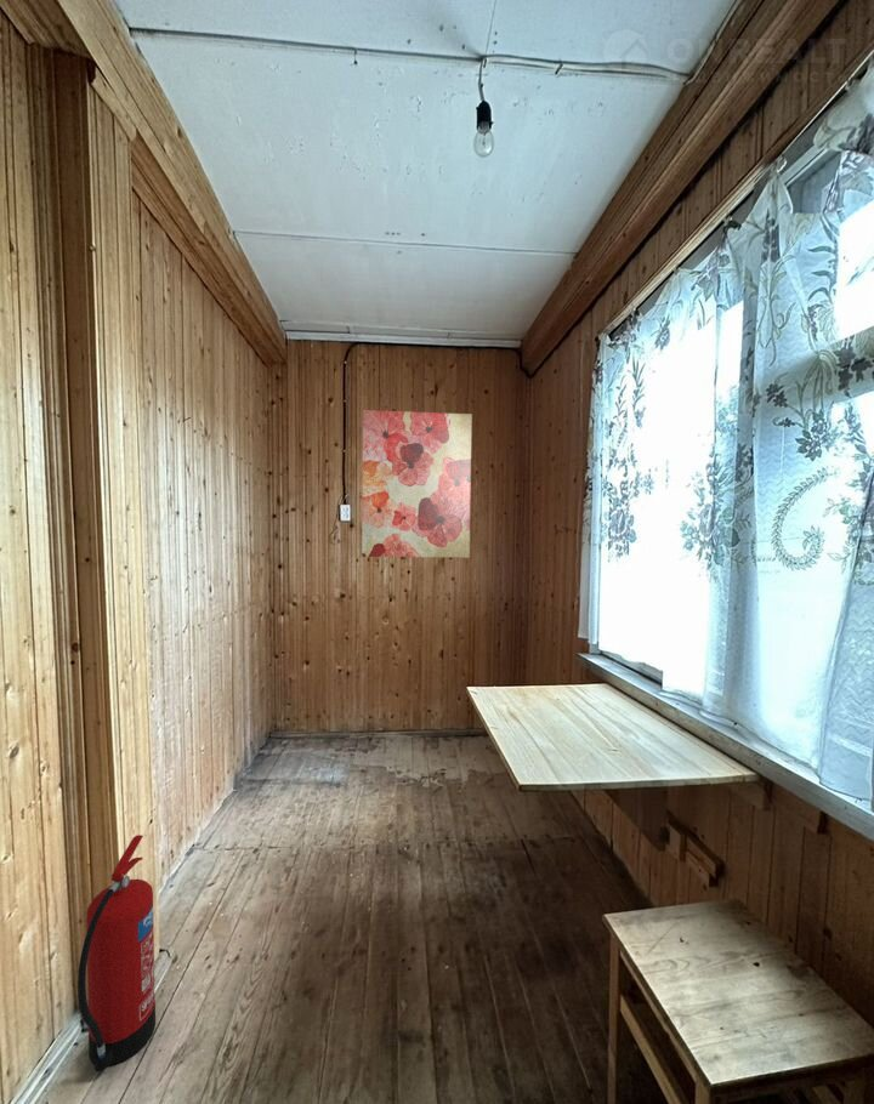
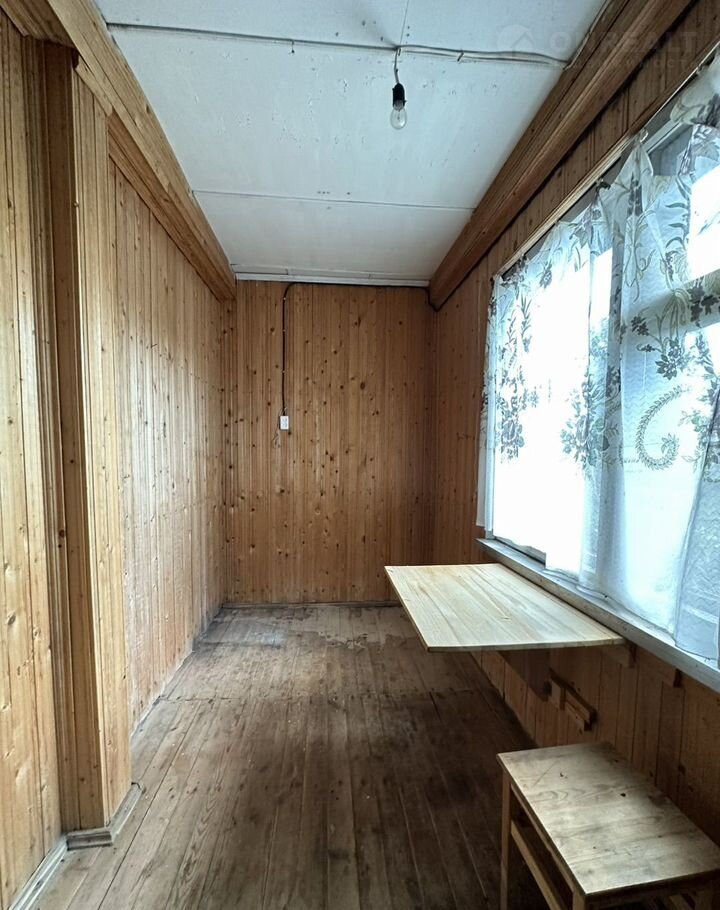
- wall art (416, 485)
- fire extinguisher (113, 958)
